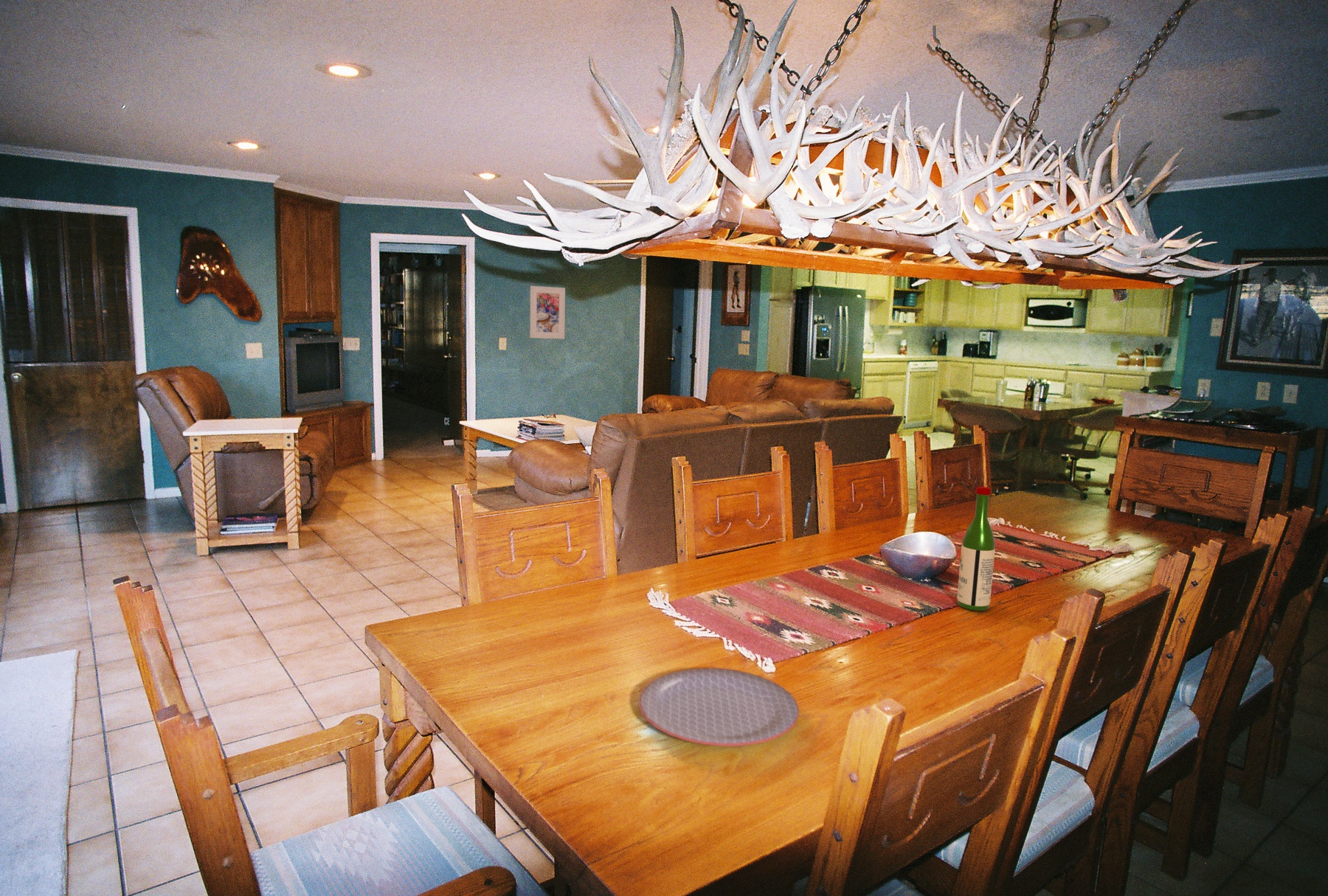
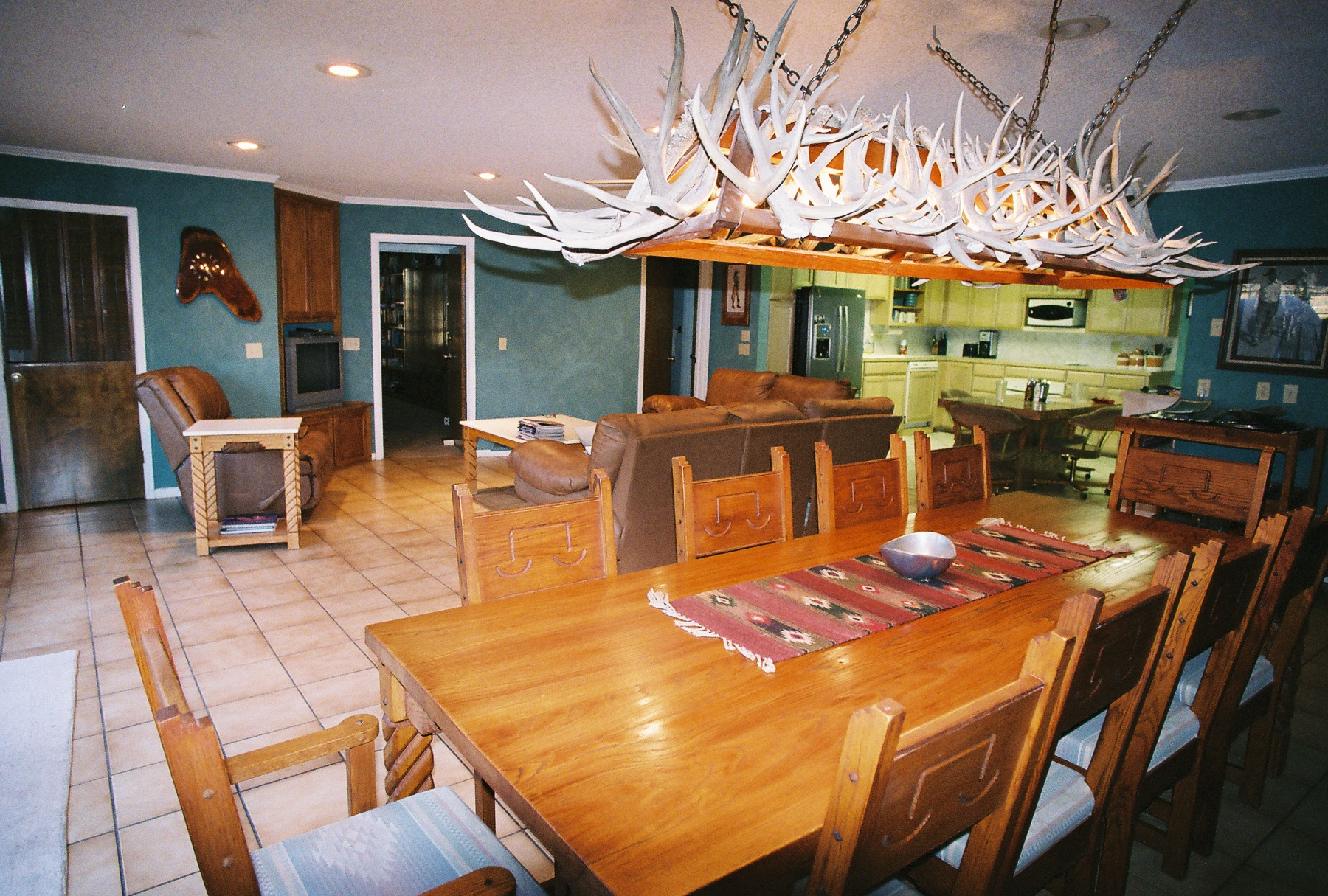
- wine bottle (978, 547)
- plate (717, 708)
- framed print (547, 313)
